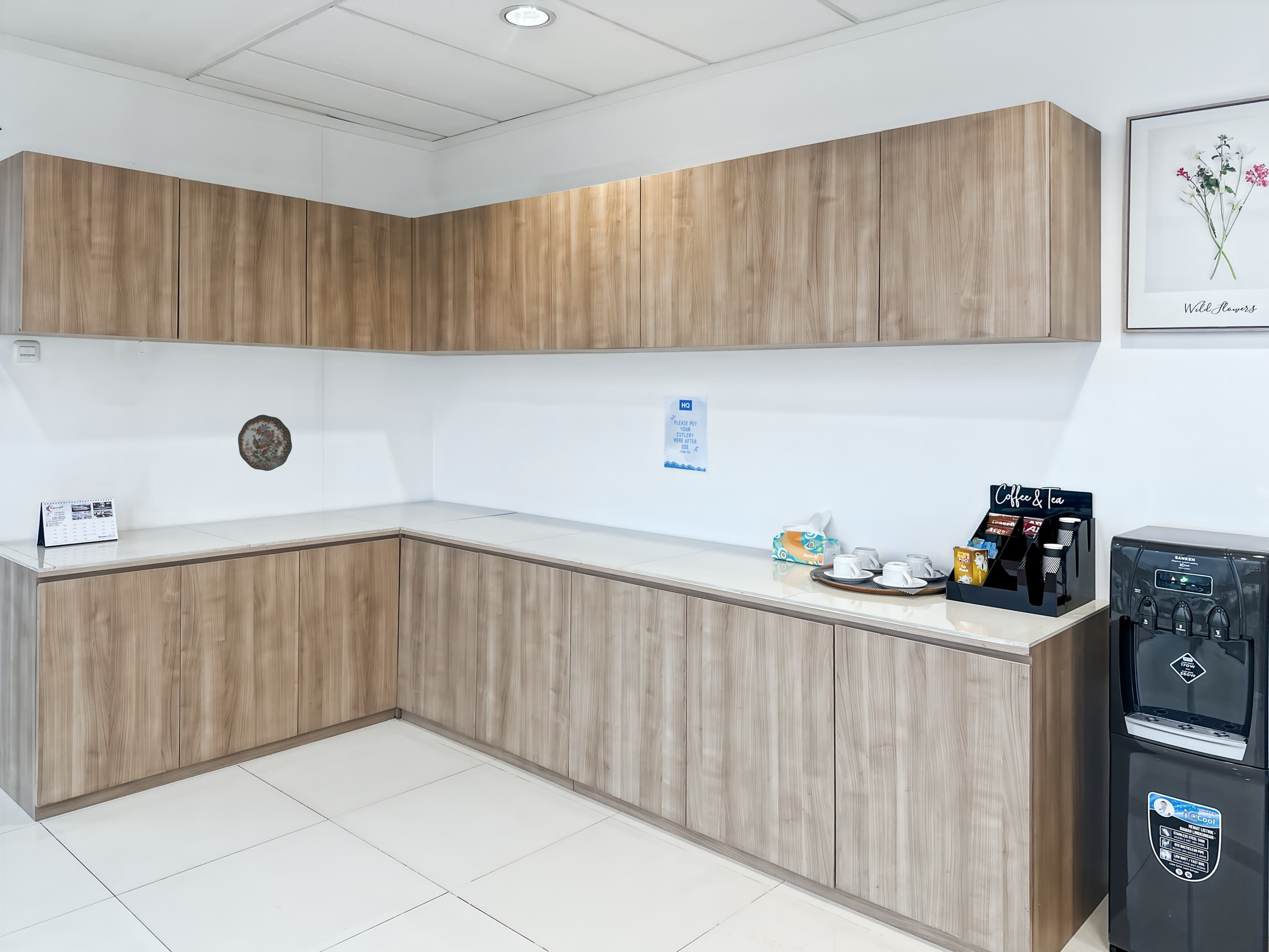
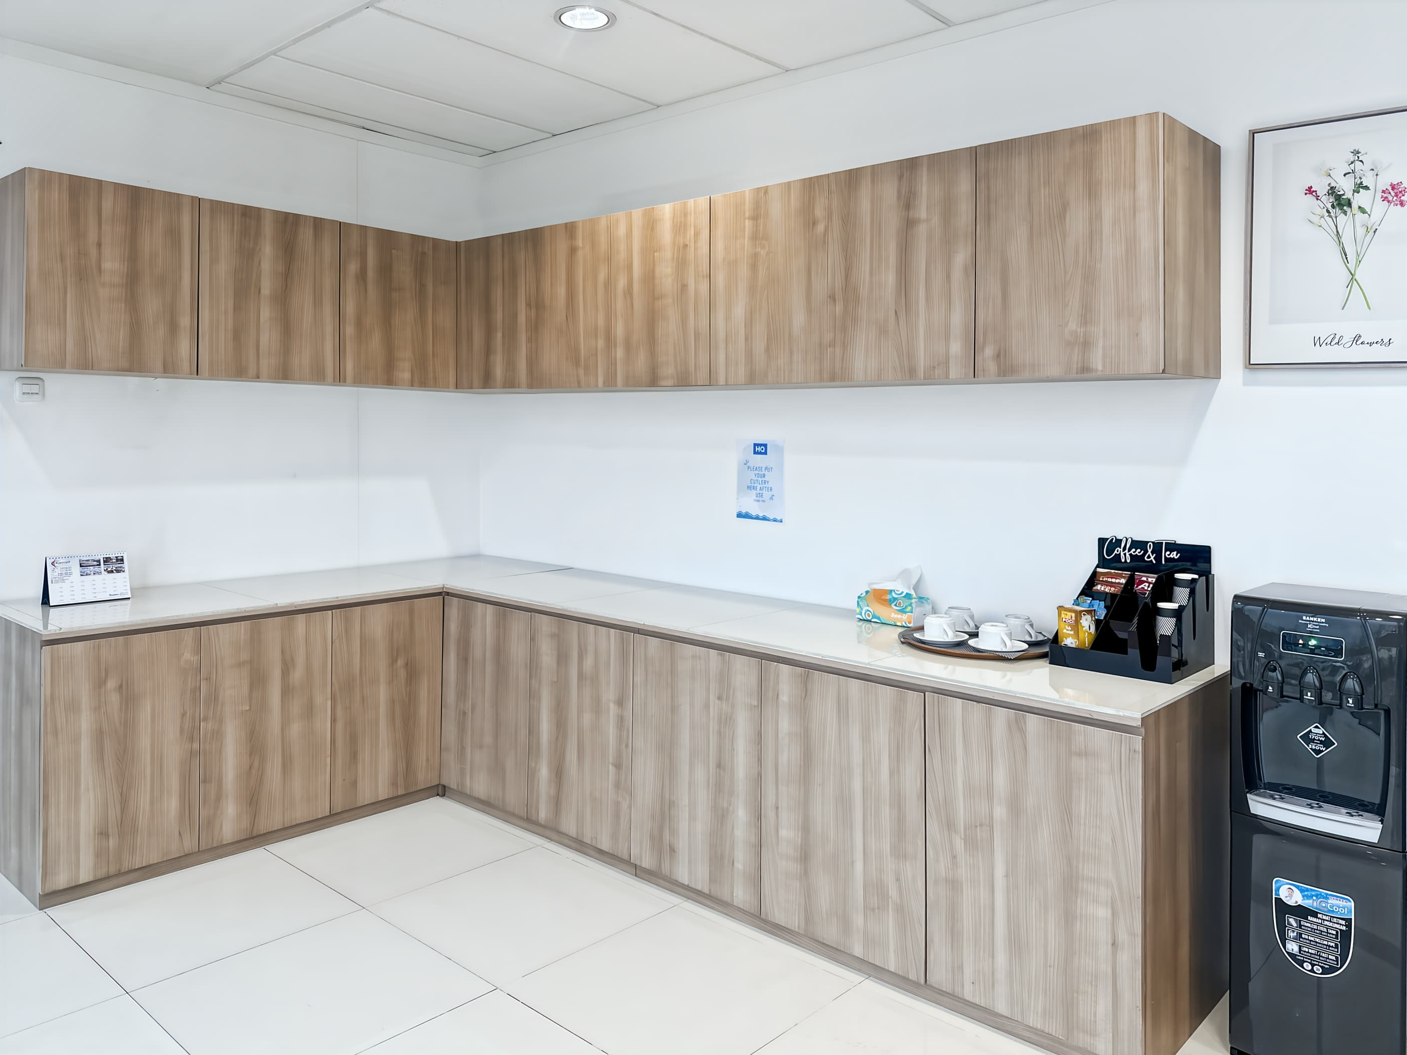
- decorative plate (264, 443)
